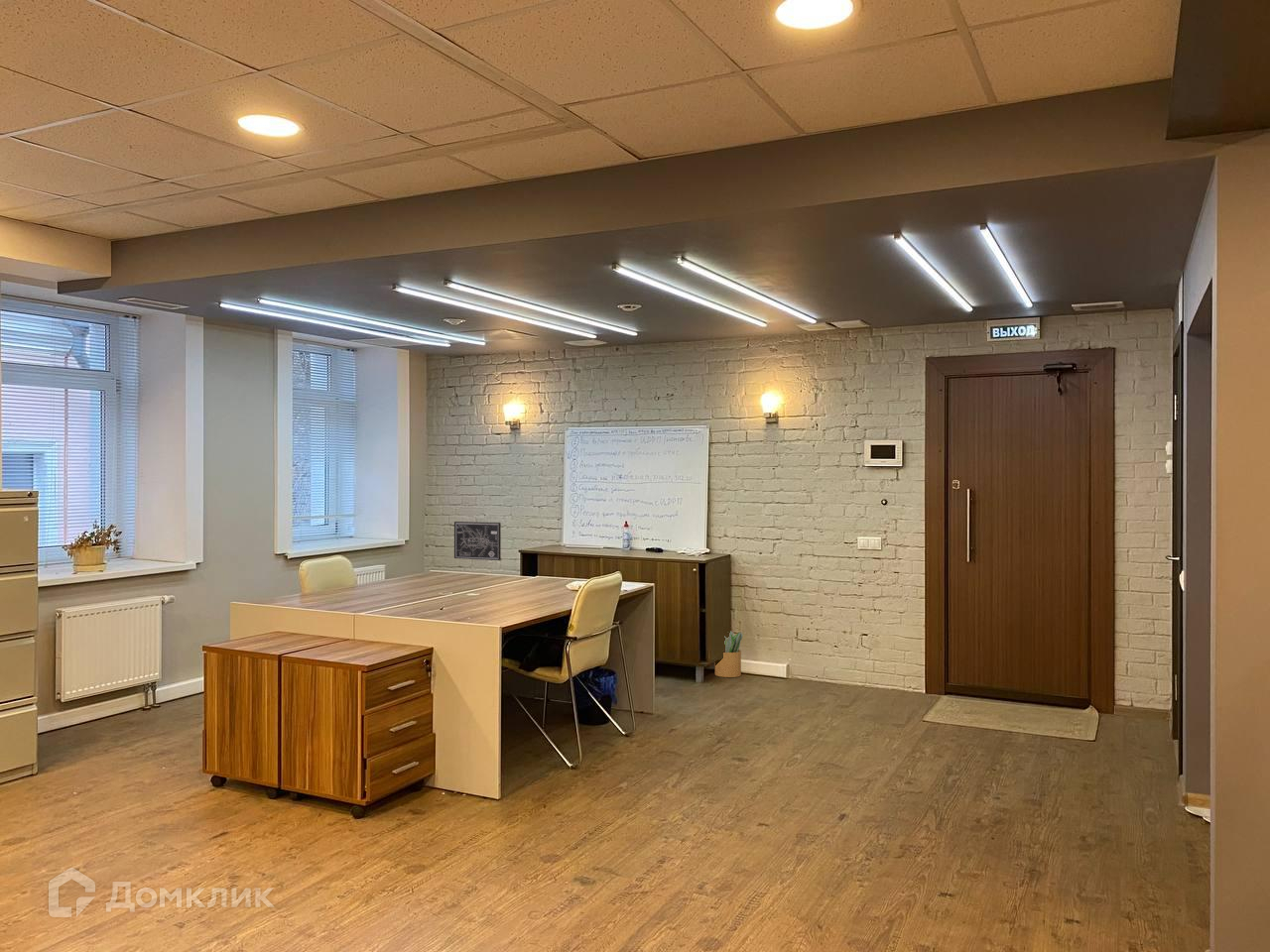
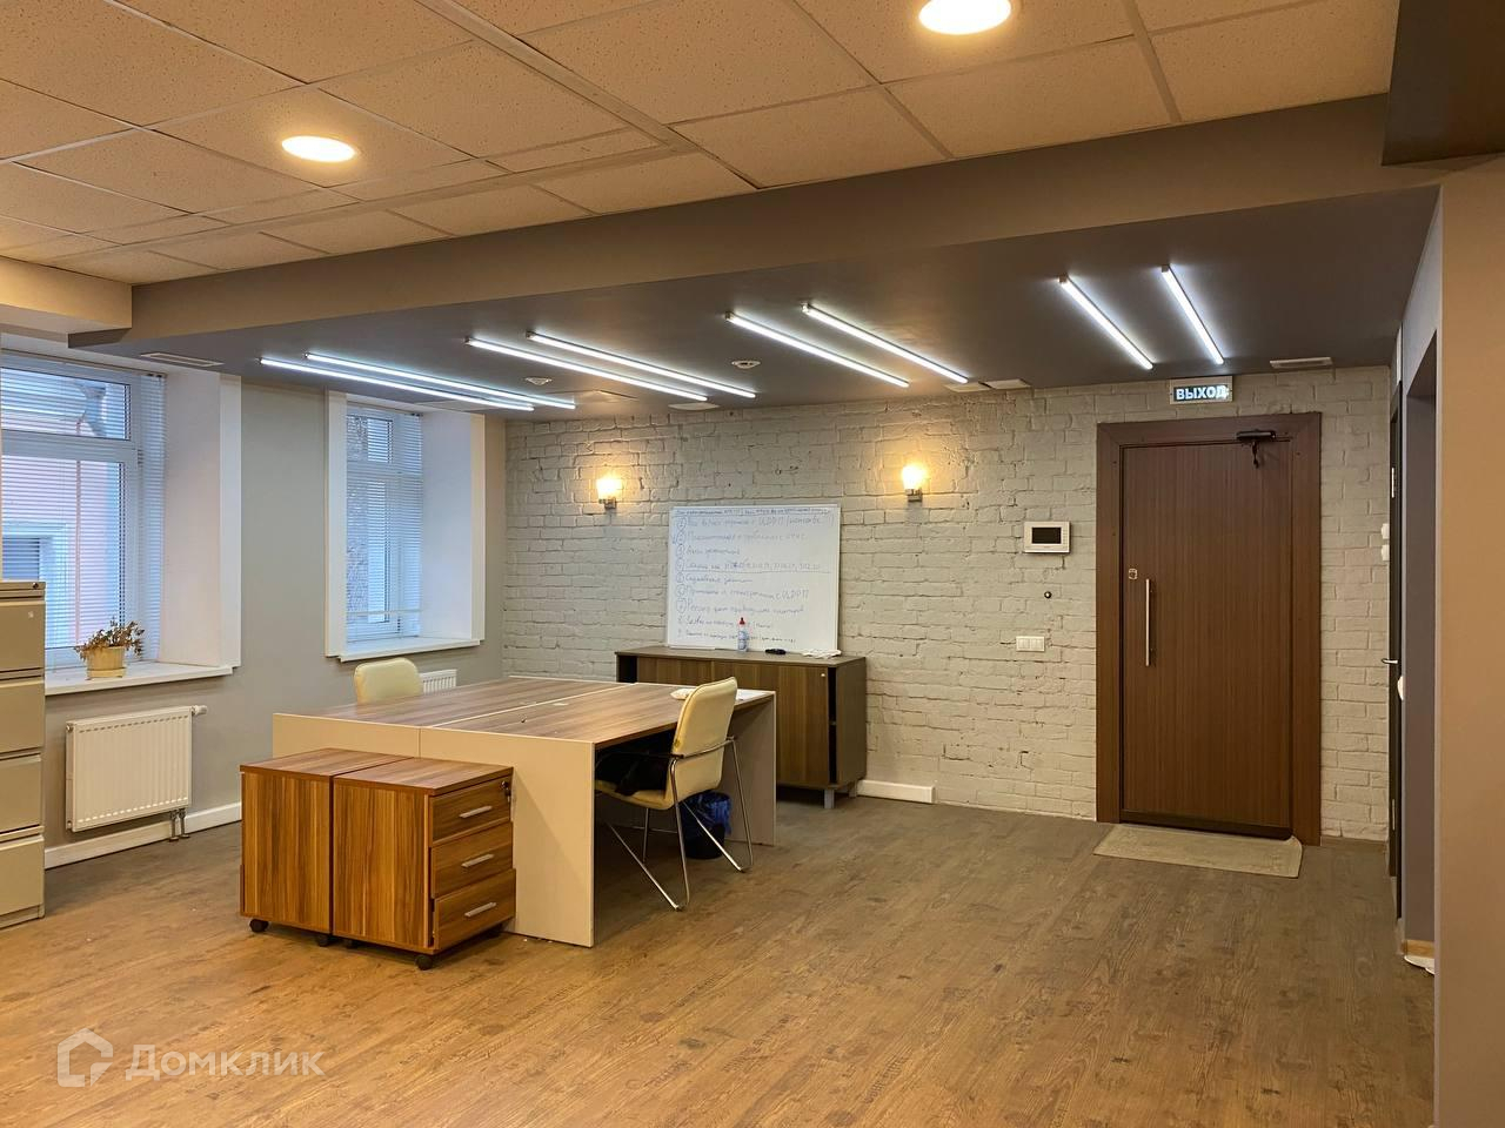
- wall art (476, 540)
- potted plant (725, 653)
